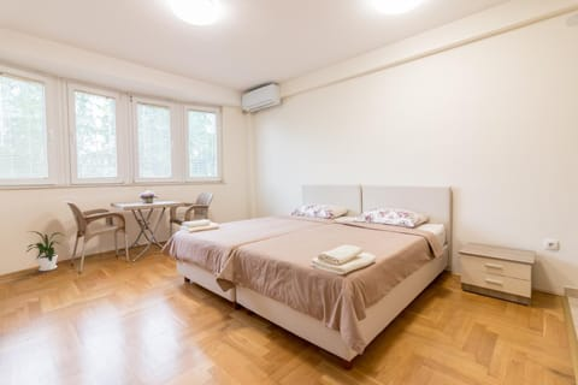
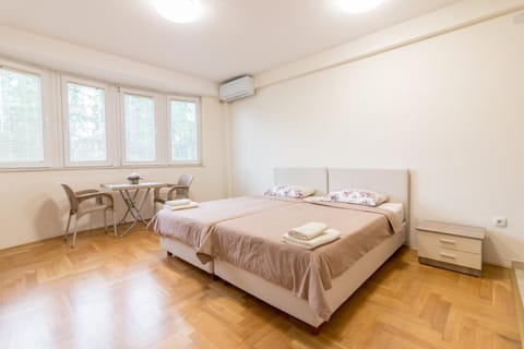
- house plant (46, 249)
